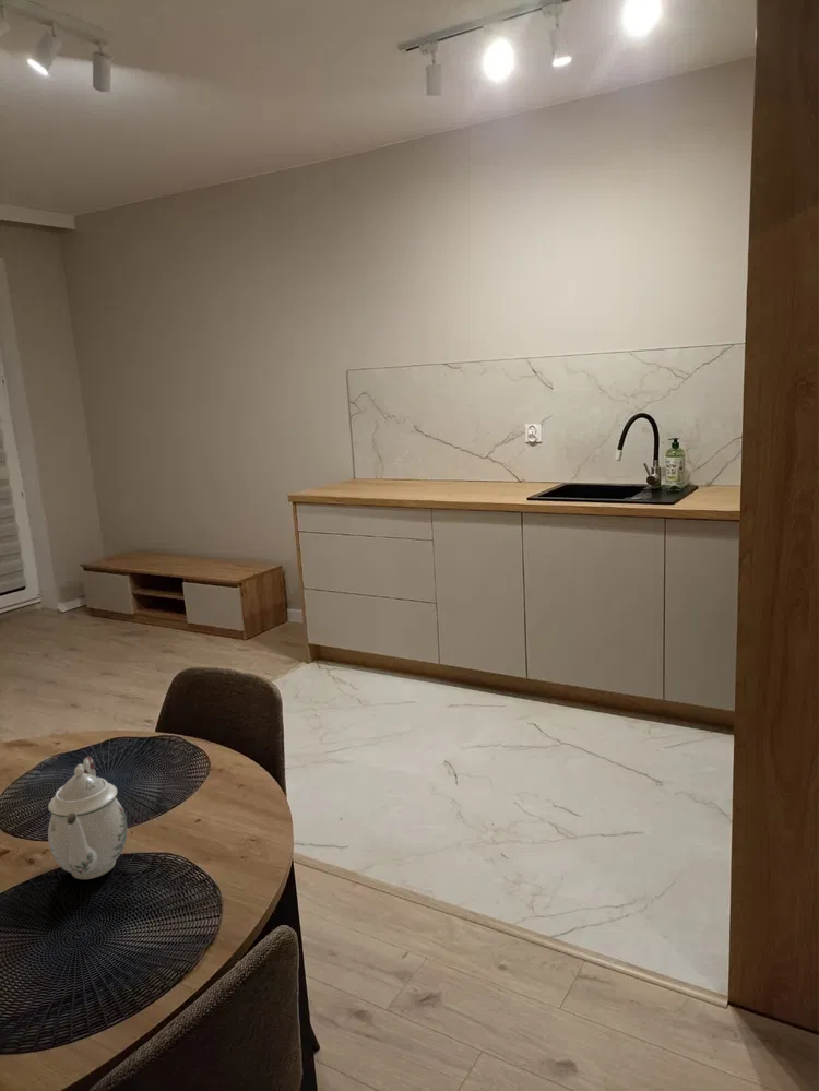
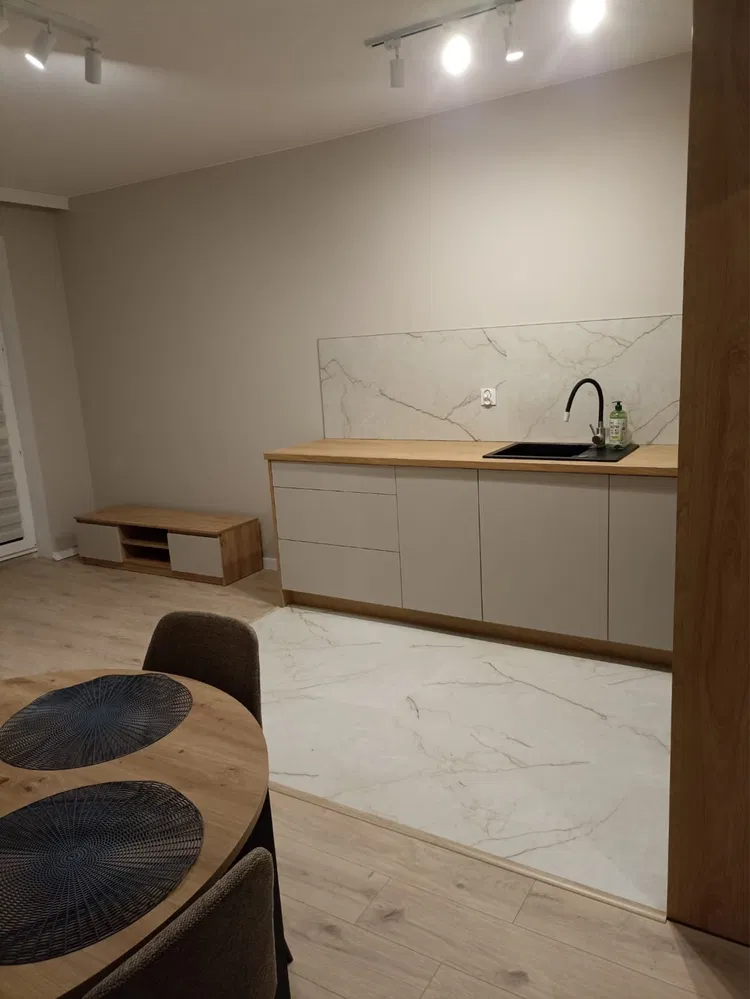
- teapot (85, 818)
